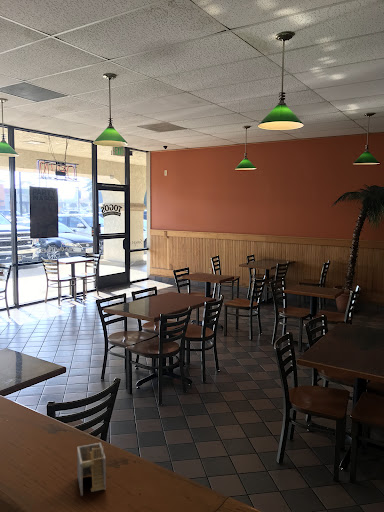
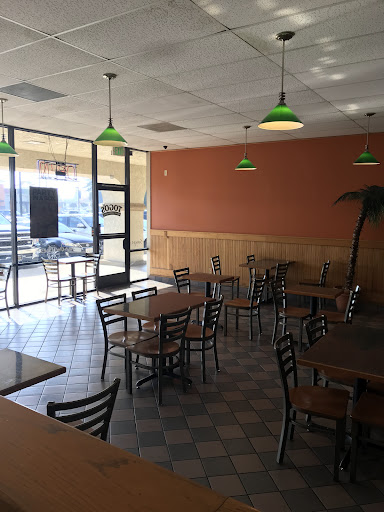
- napkin holder (91, 462)
